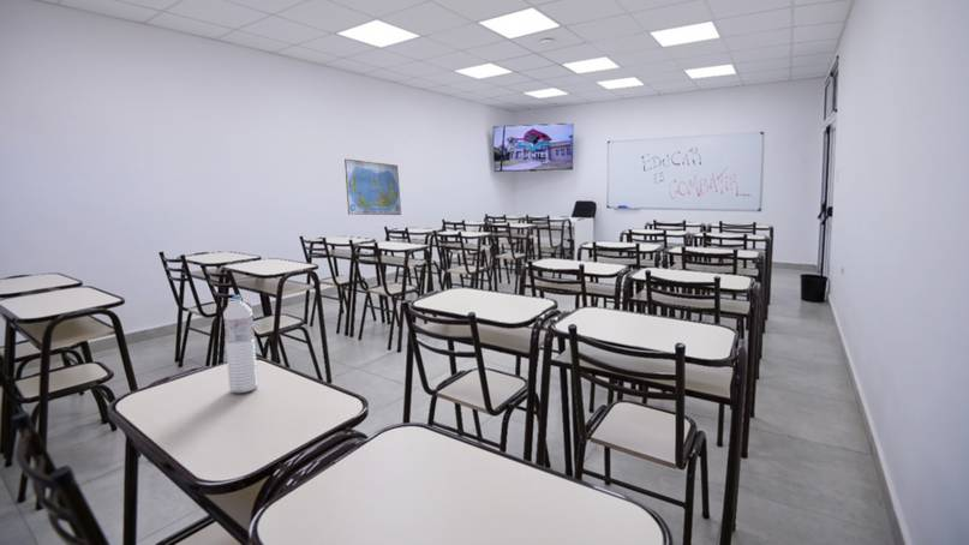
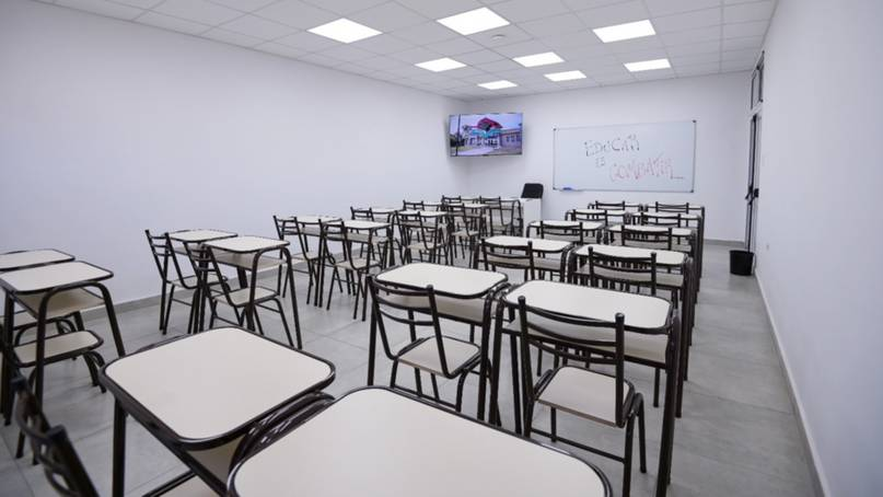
- water bottle (240, 342)
- world map (375, 188)
